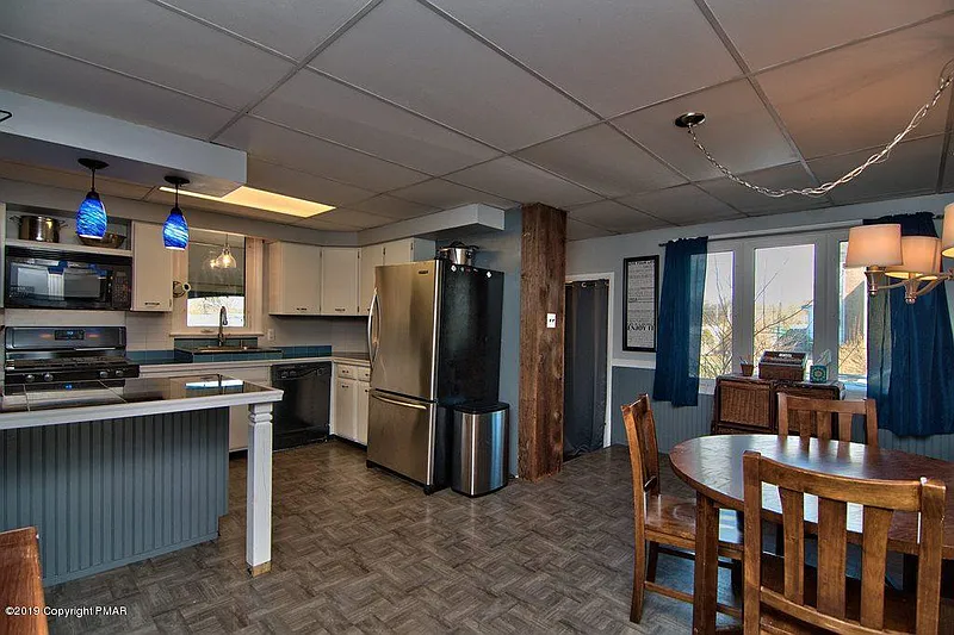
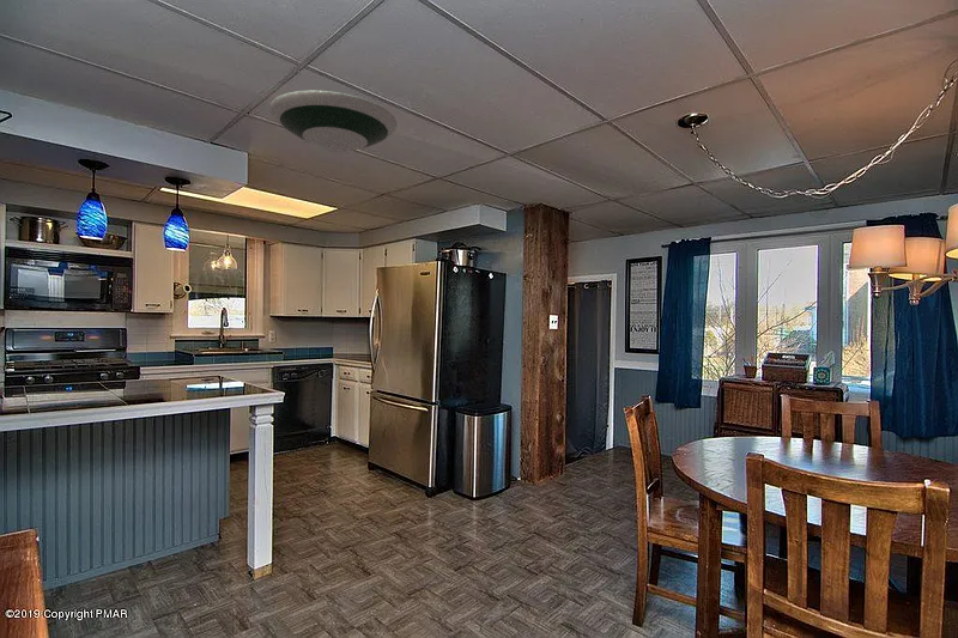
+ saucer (335, 134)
